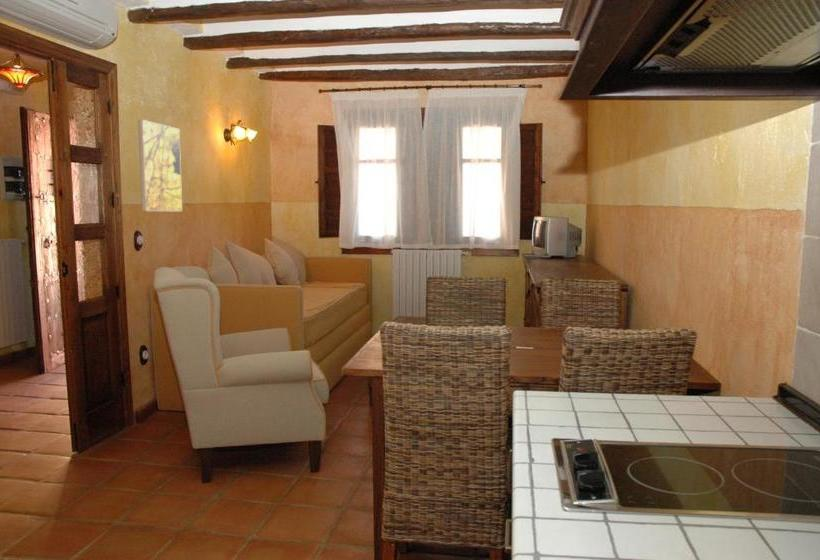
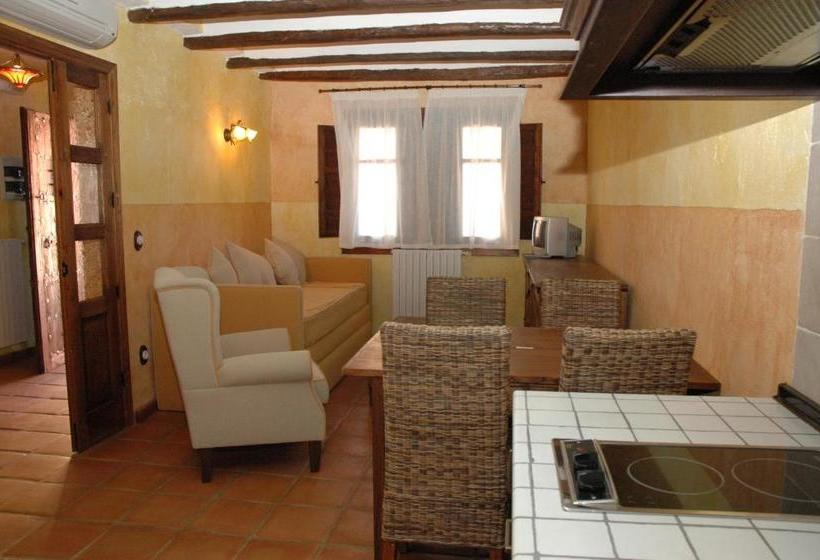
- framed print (161, 168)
